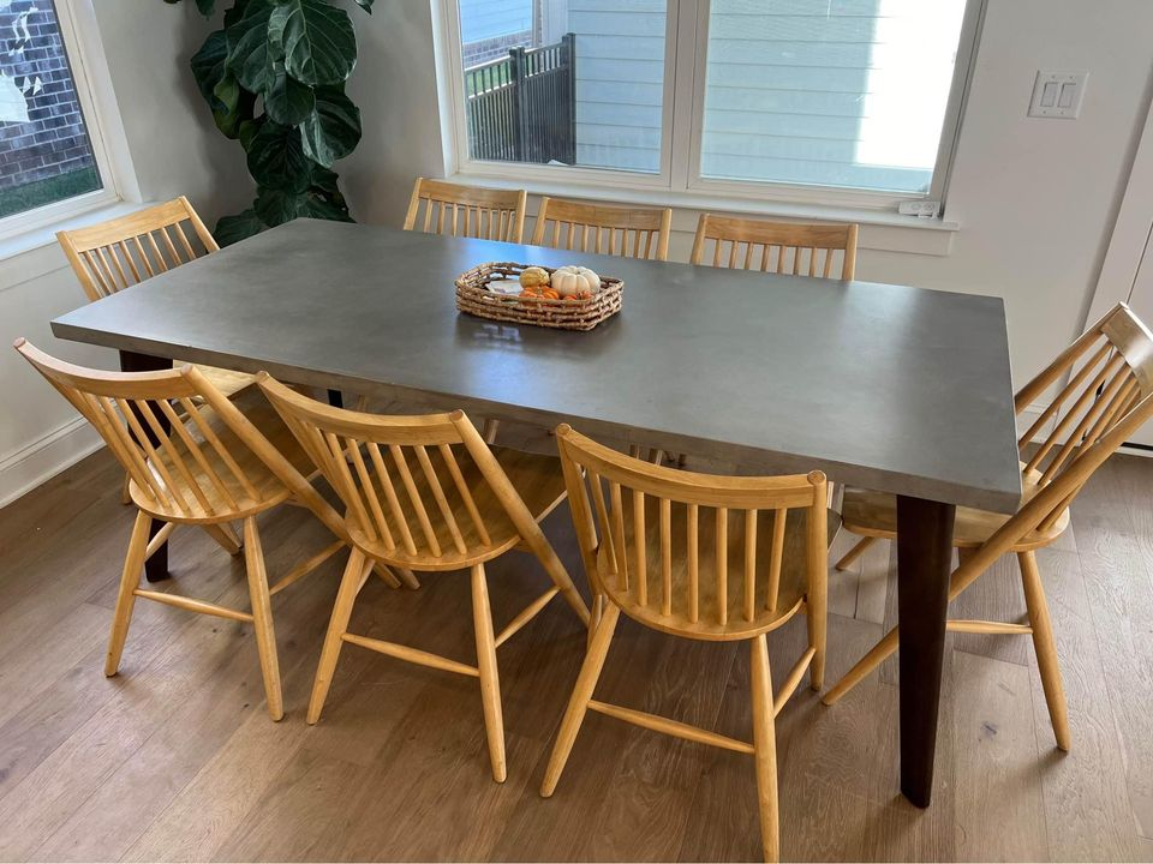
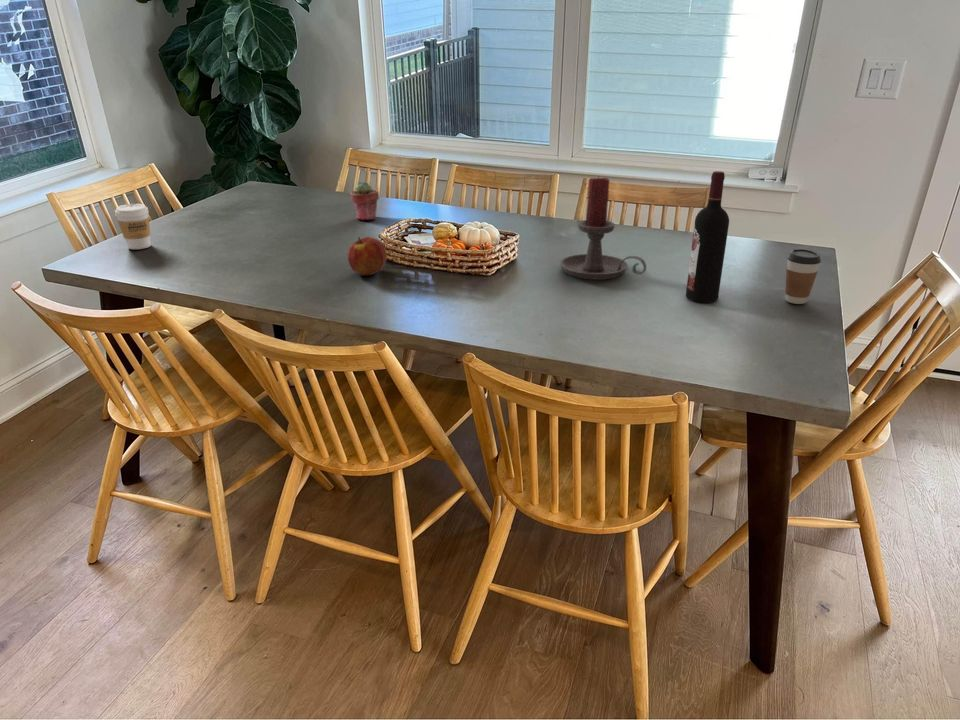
+ candle holder (605, 226)
+ coffee cup (800, 277)
+ potted succulent (365, 199)
+ coffee cup (134, 226)
+ wine bottle (709, 237)
+ apple (367, 255)
